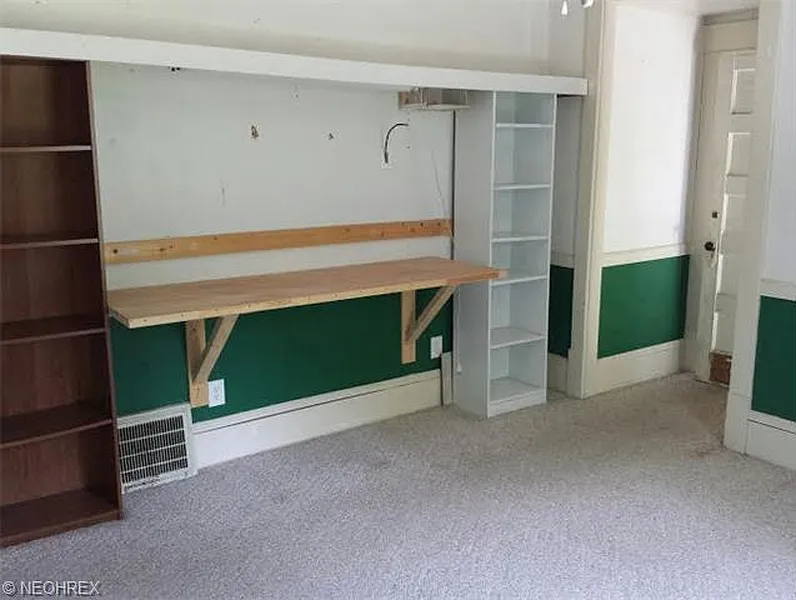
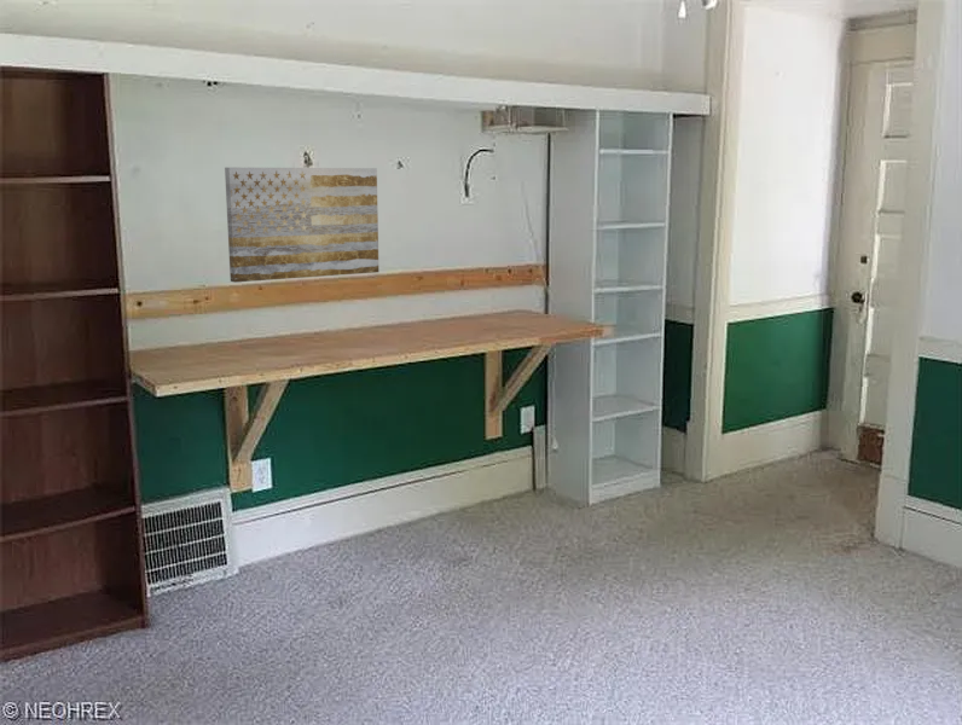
+ wall art (306, 222)
